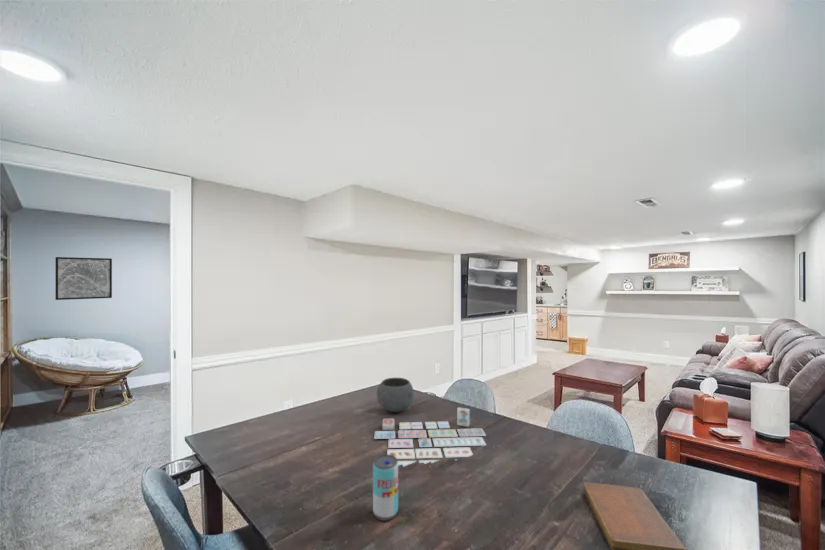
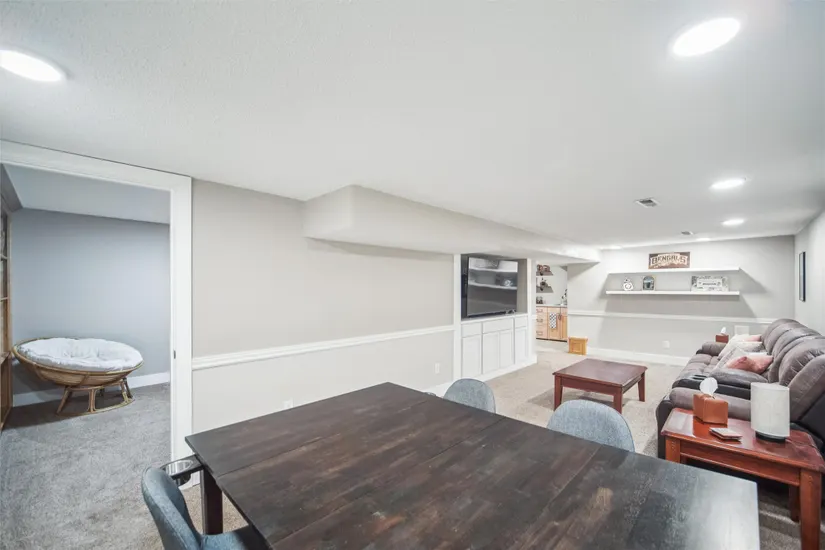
- board game (433, 439)
- notebook (628, 515)
- beverage can (385, 486)
- bowl (395, 395)
- wall art (84, 278)
